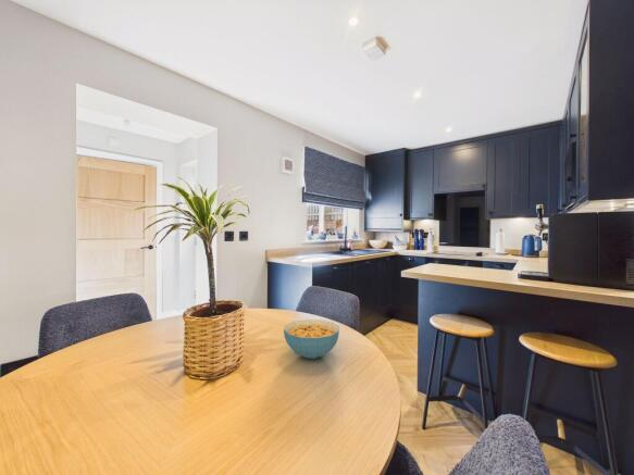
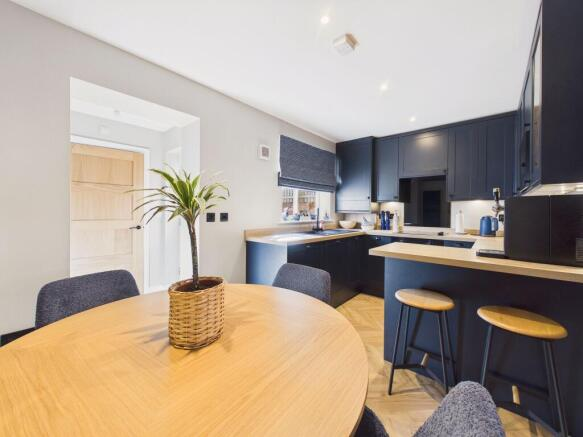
- cereal bowl (311, 341)
